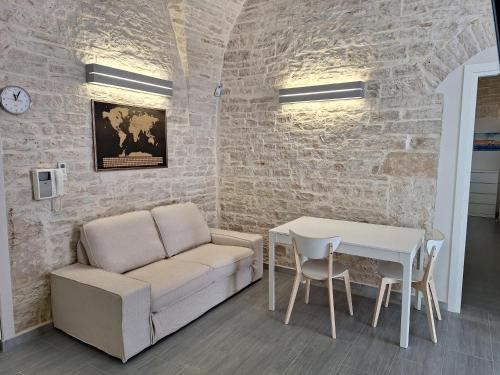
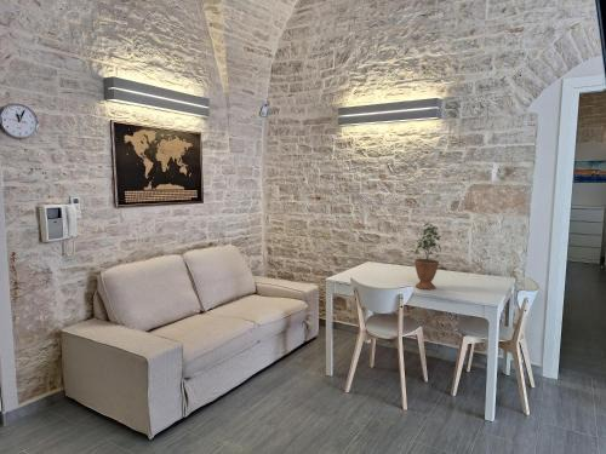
+ potted plant (429, 253)
